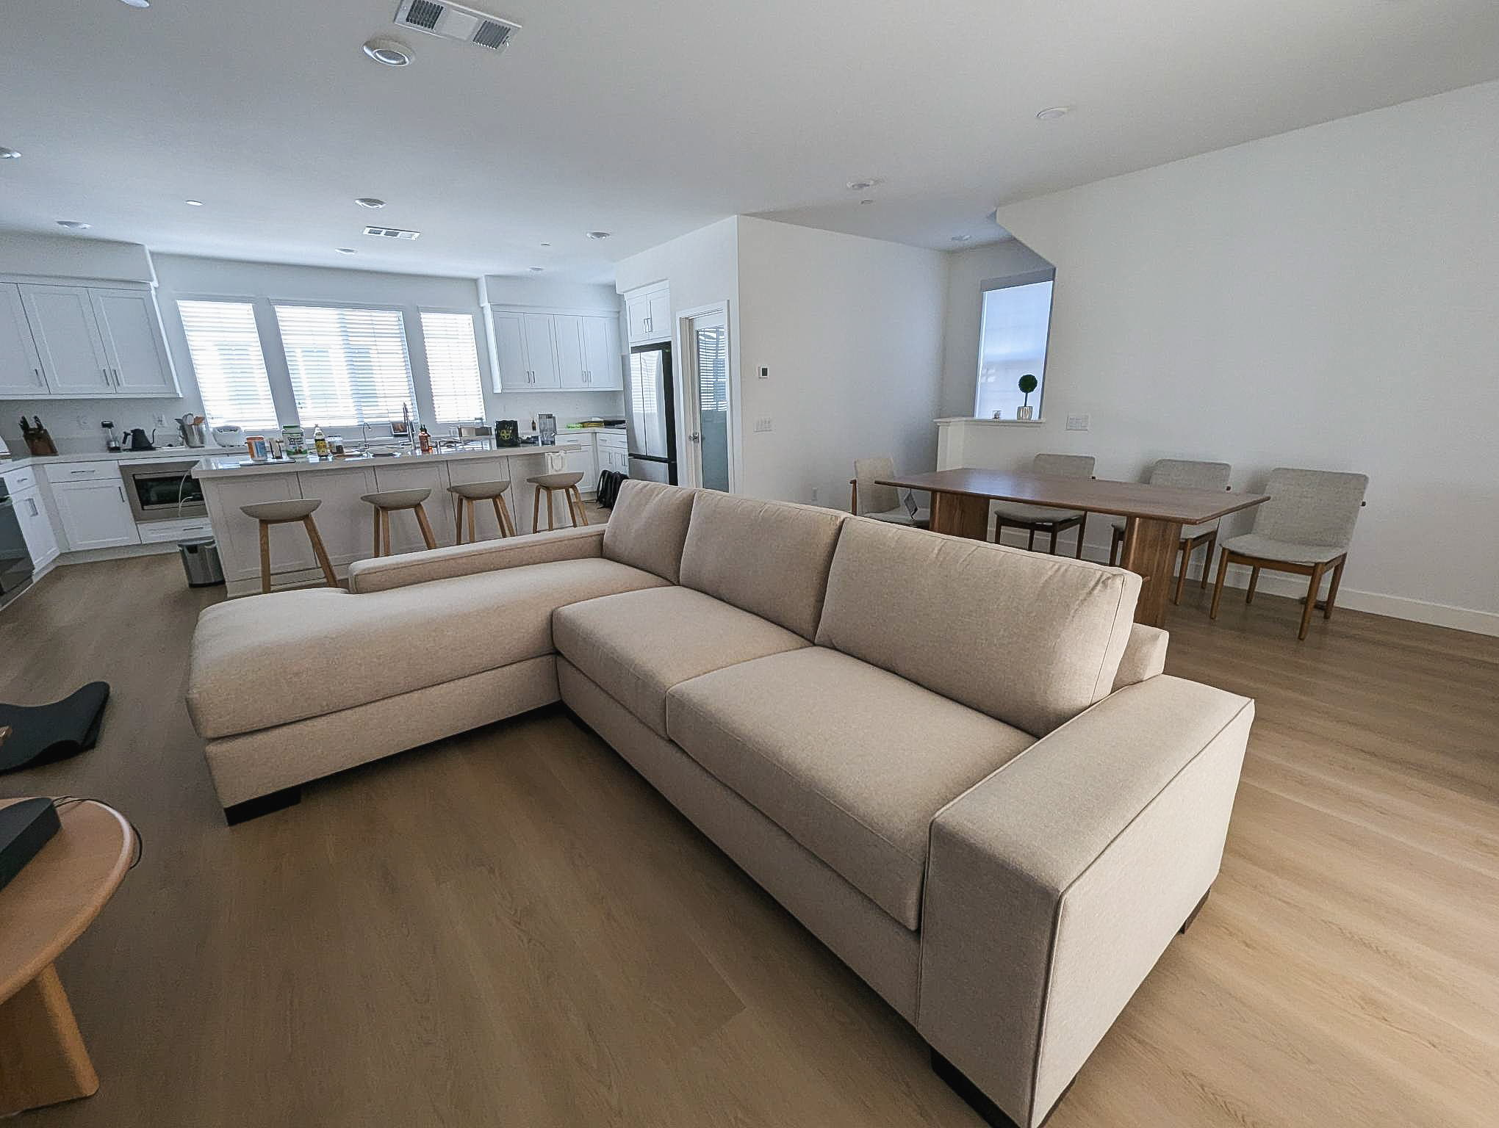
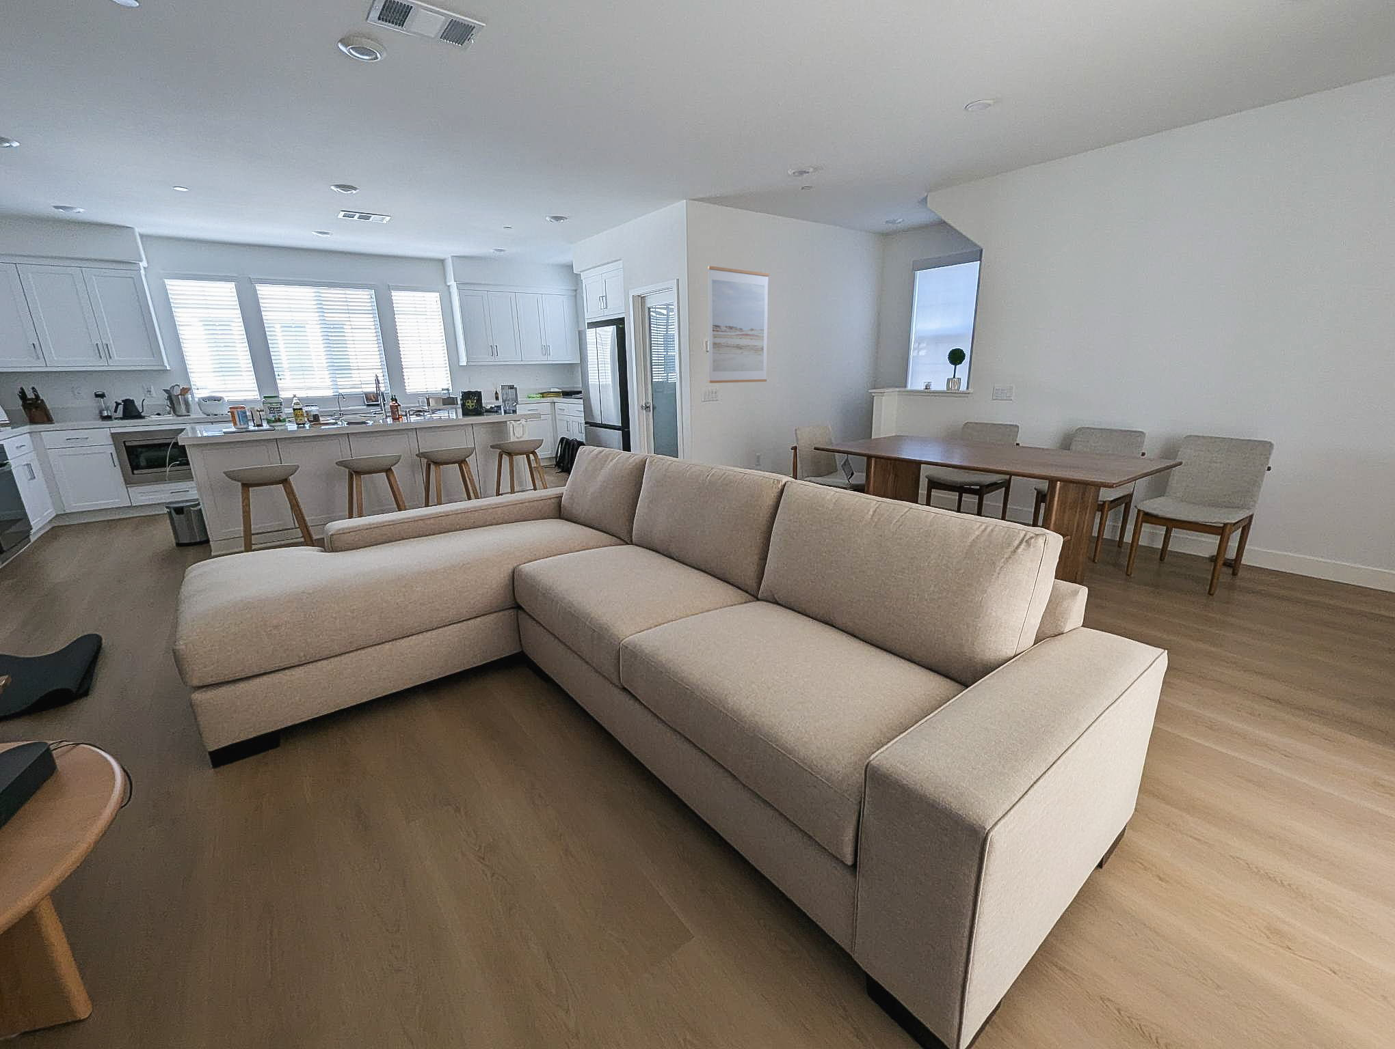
+ wall art (739, 327)
